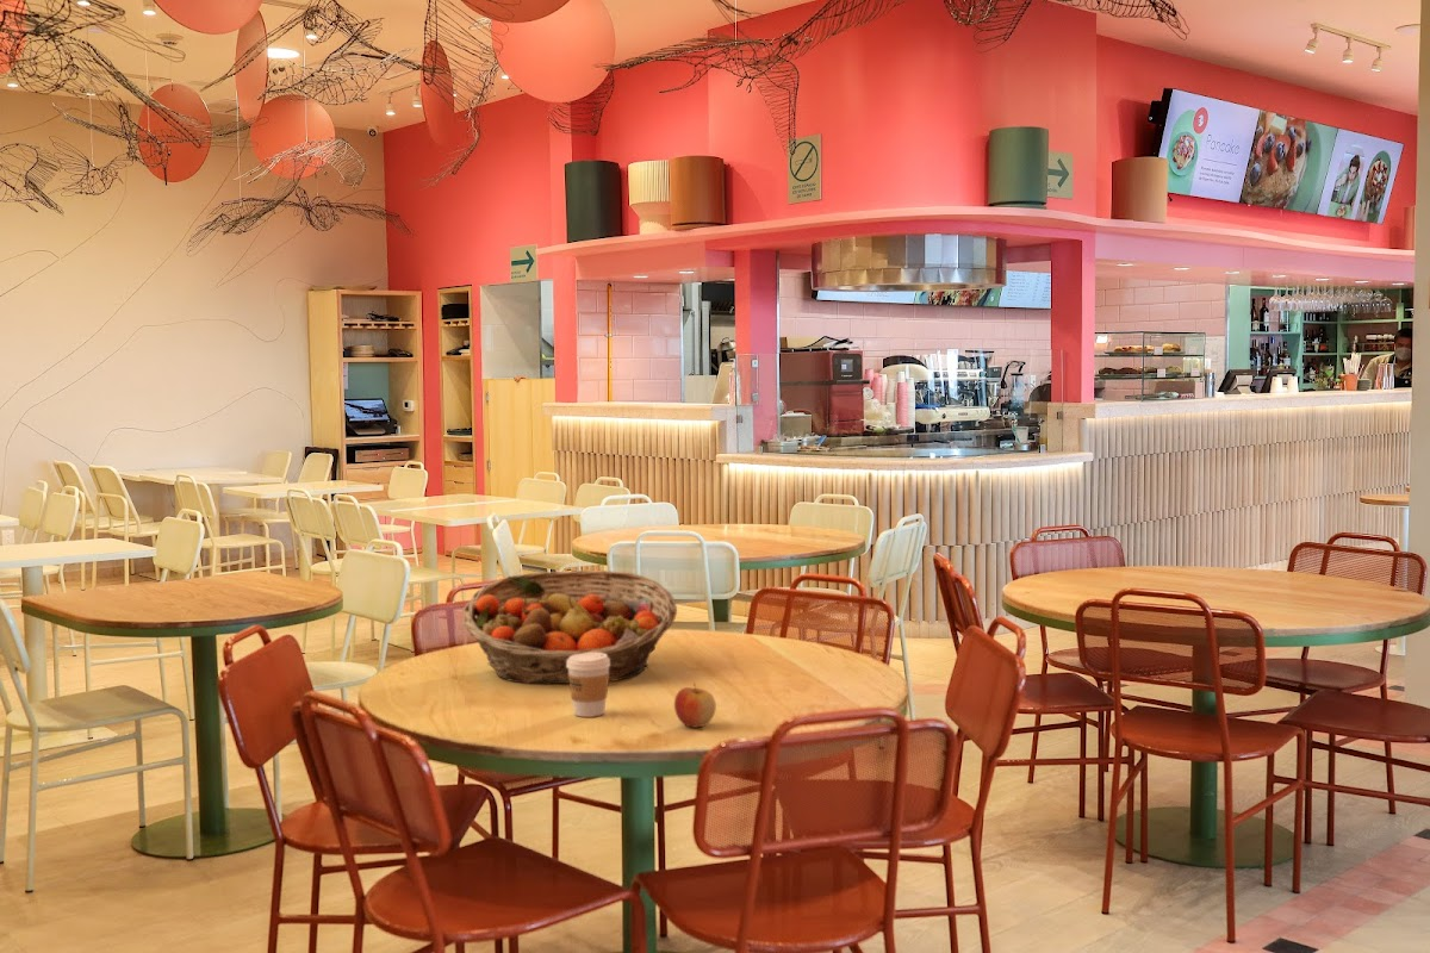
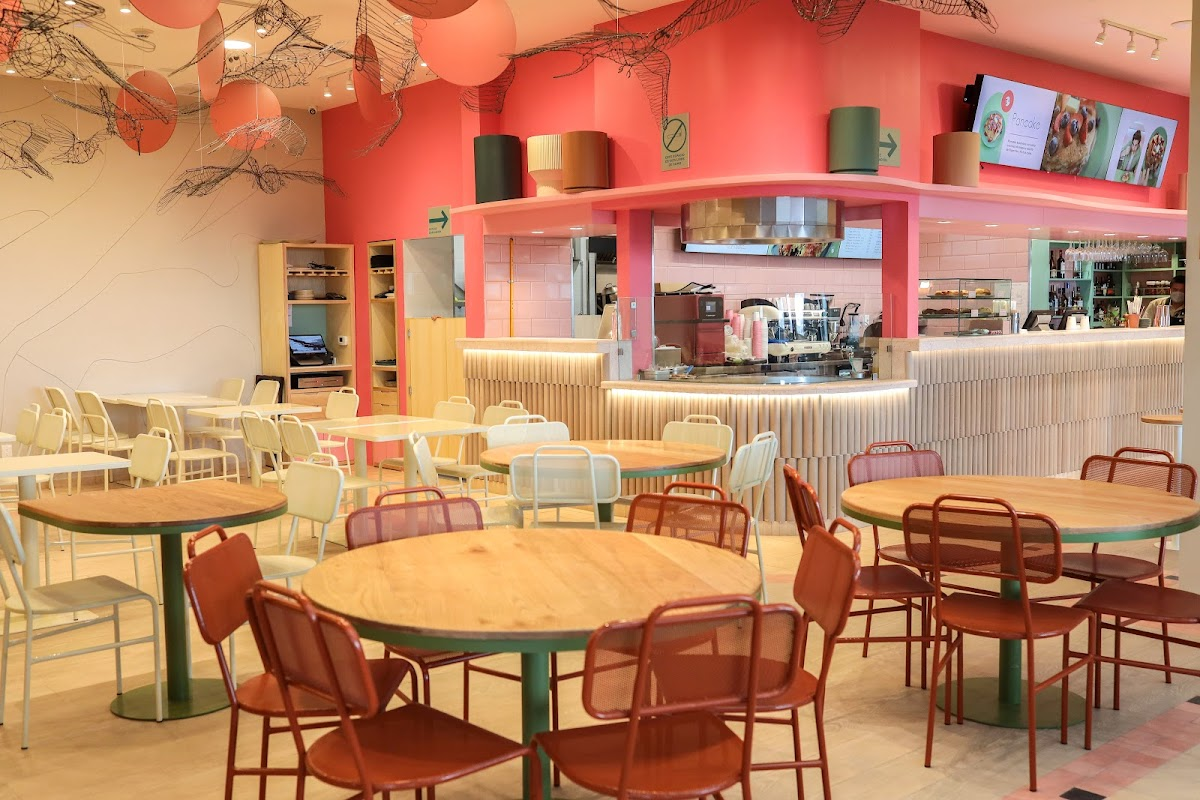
- coffee cup (589, 684)
- fruit basket (570, 625)
- apple (695, 704)
